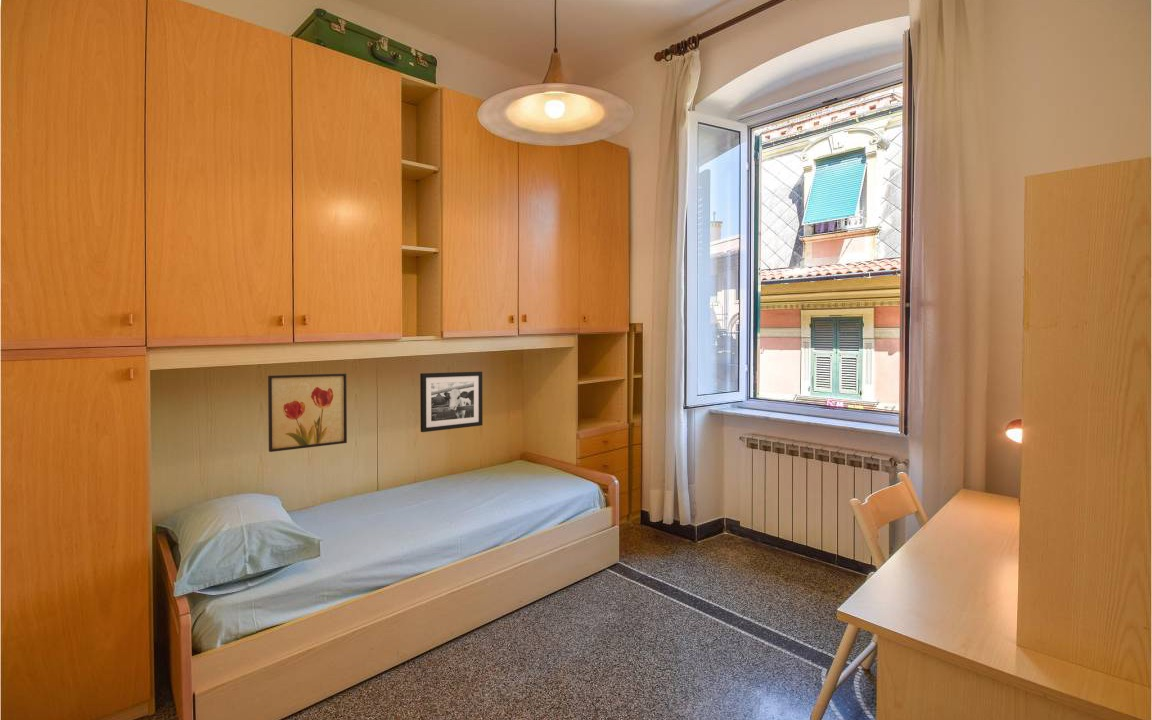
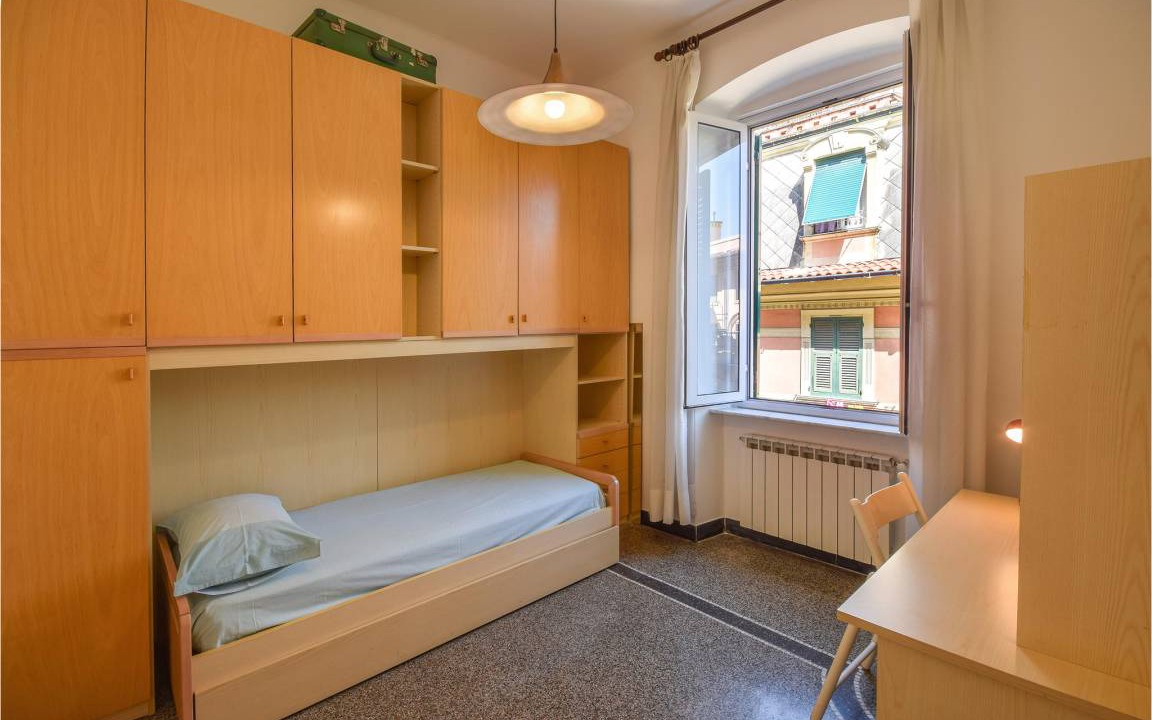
- picture frame (452, 400)
- wall art (308, 410)
